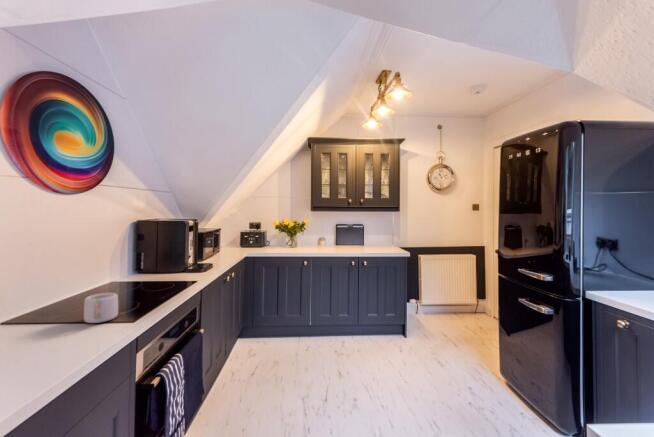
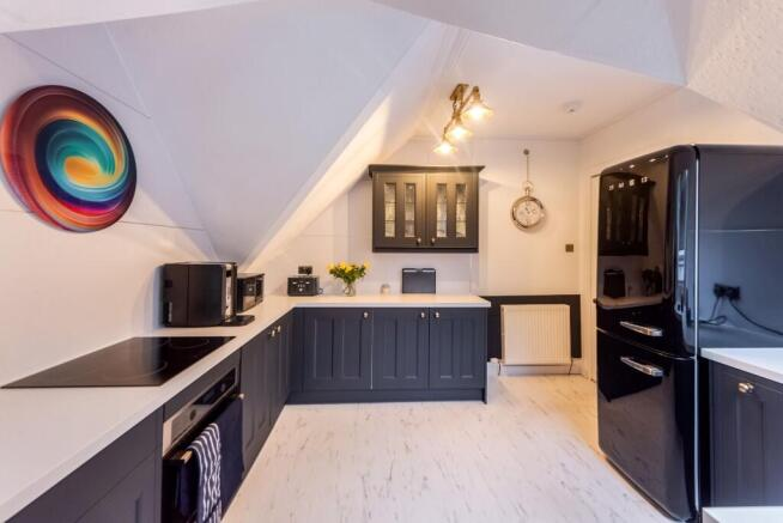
- mug (102, 307)
